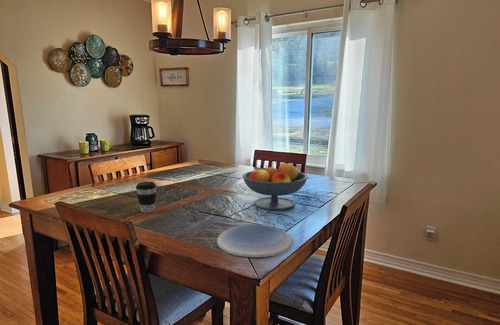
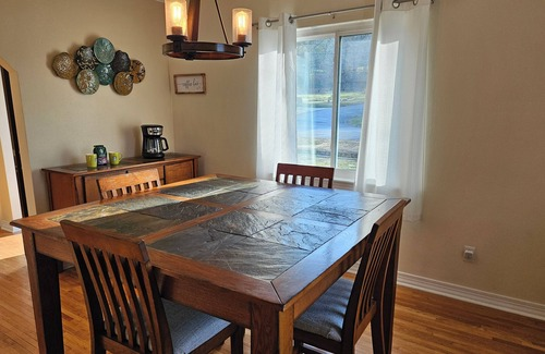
- fruit bowl (274, 184)
- plate (254, 236)
- coffee cup (146, 197)
